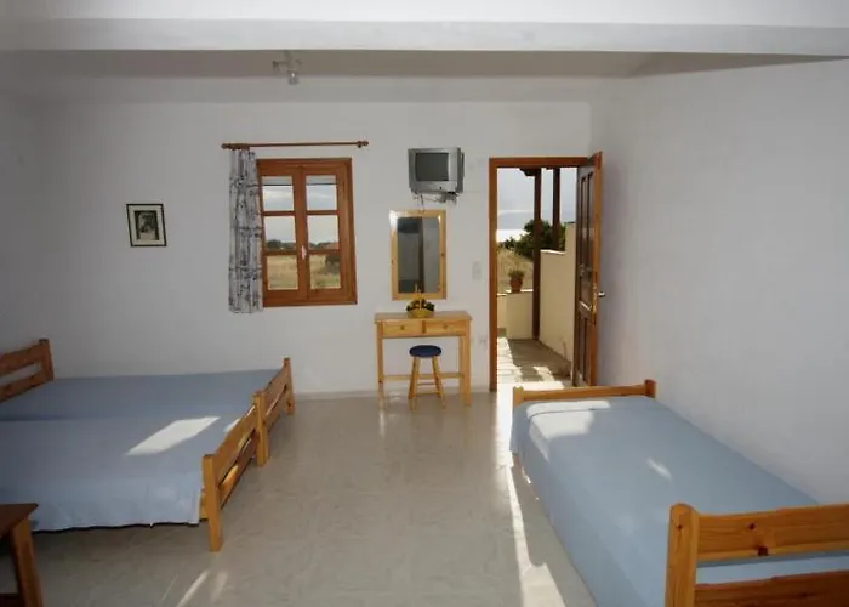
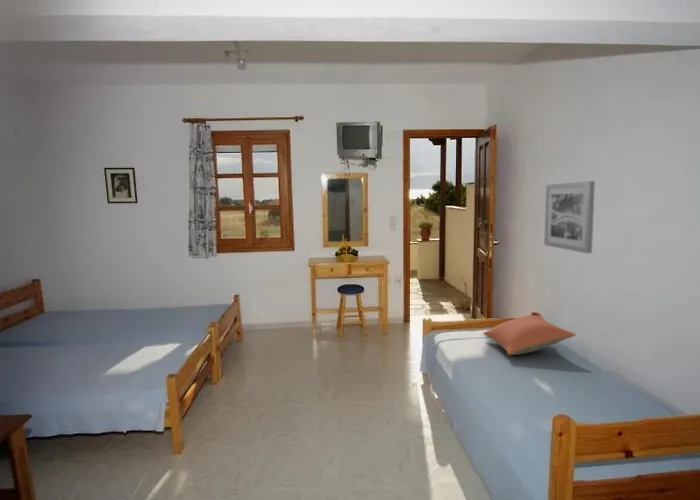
+ wall art (567, 216)
+ pillow (525, 334)
